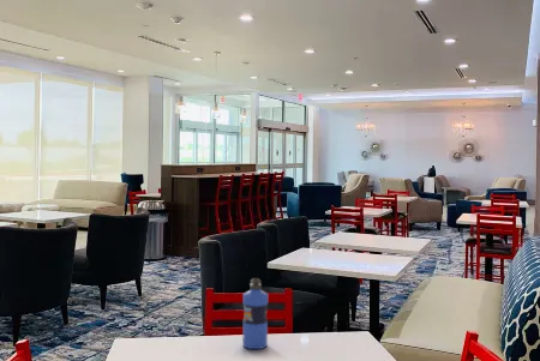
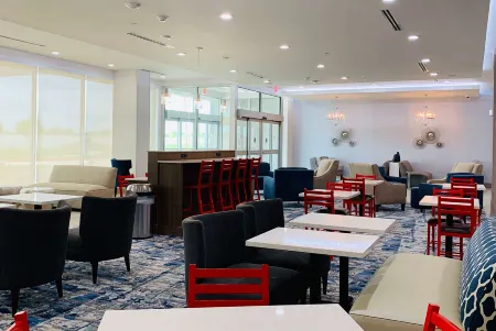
- water bottle (254, 311)
